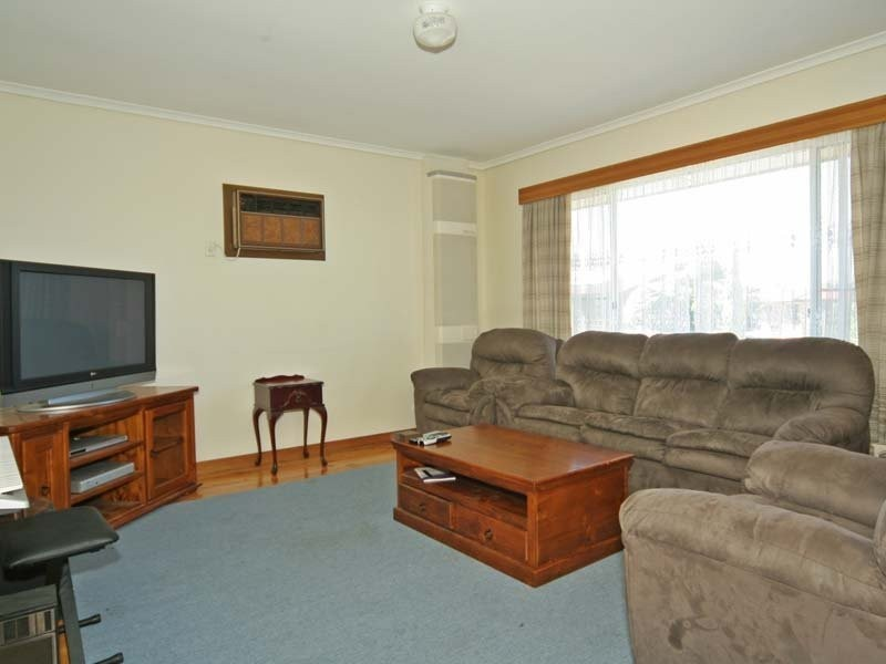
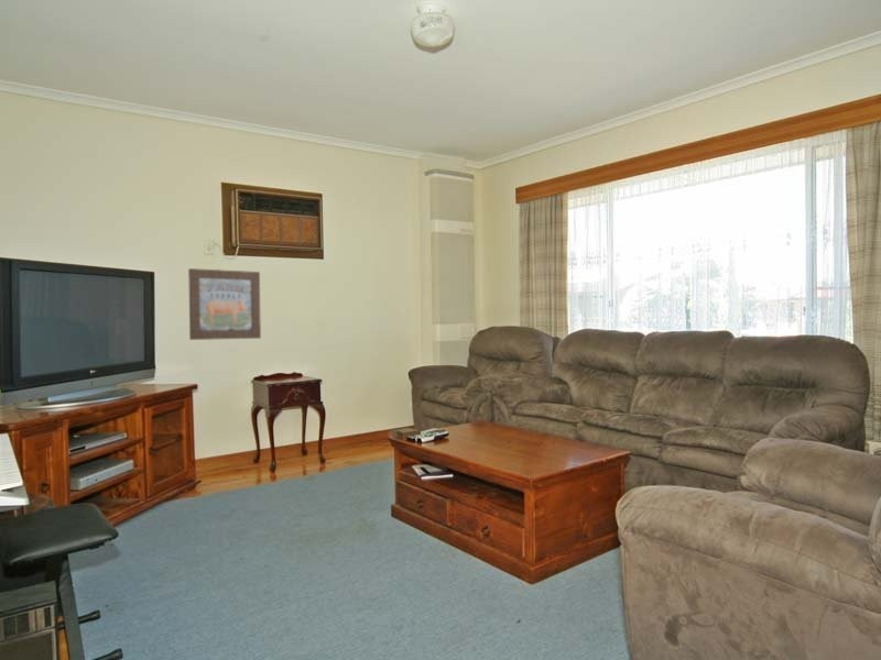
+ wall art (226, 305)
